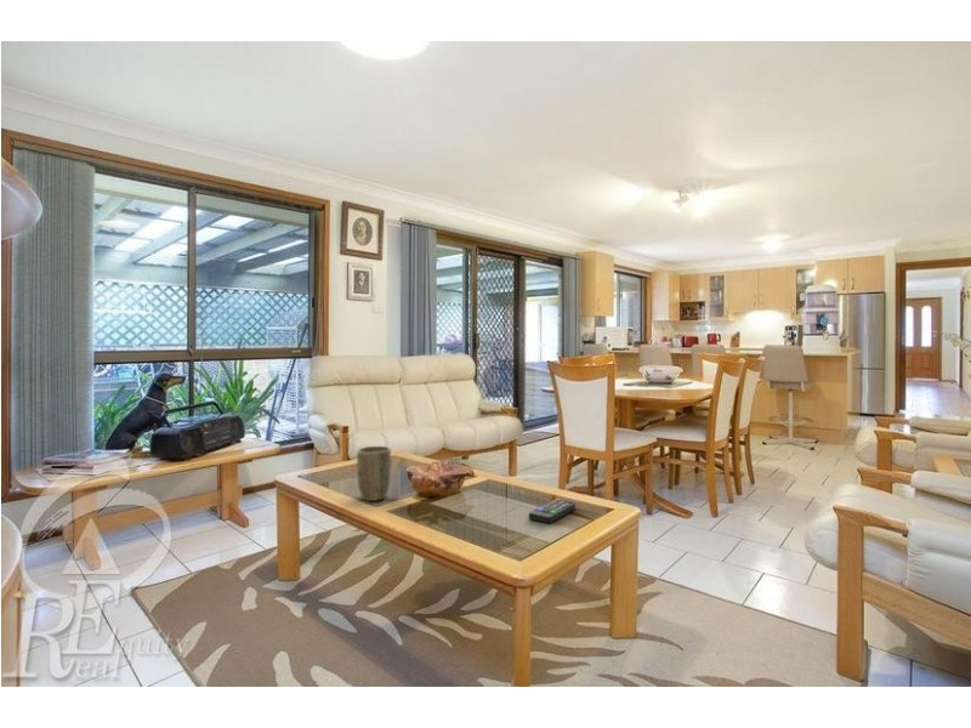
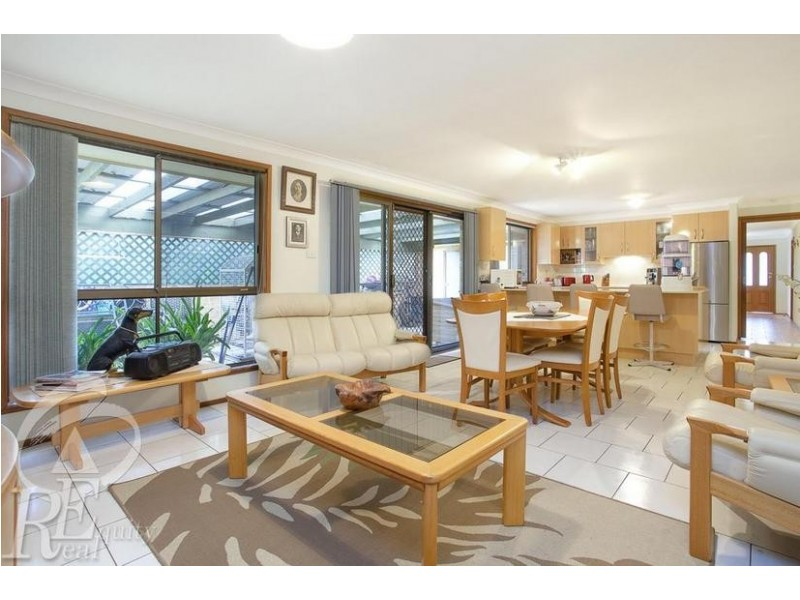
- remote control (552, 510)
- plant pot (374, 473)
